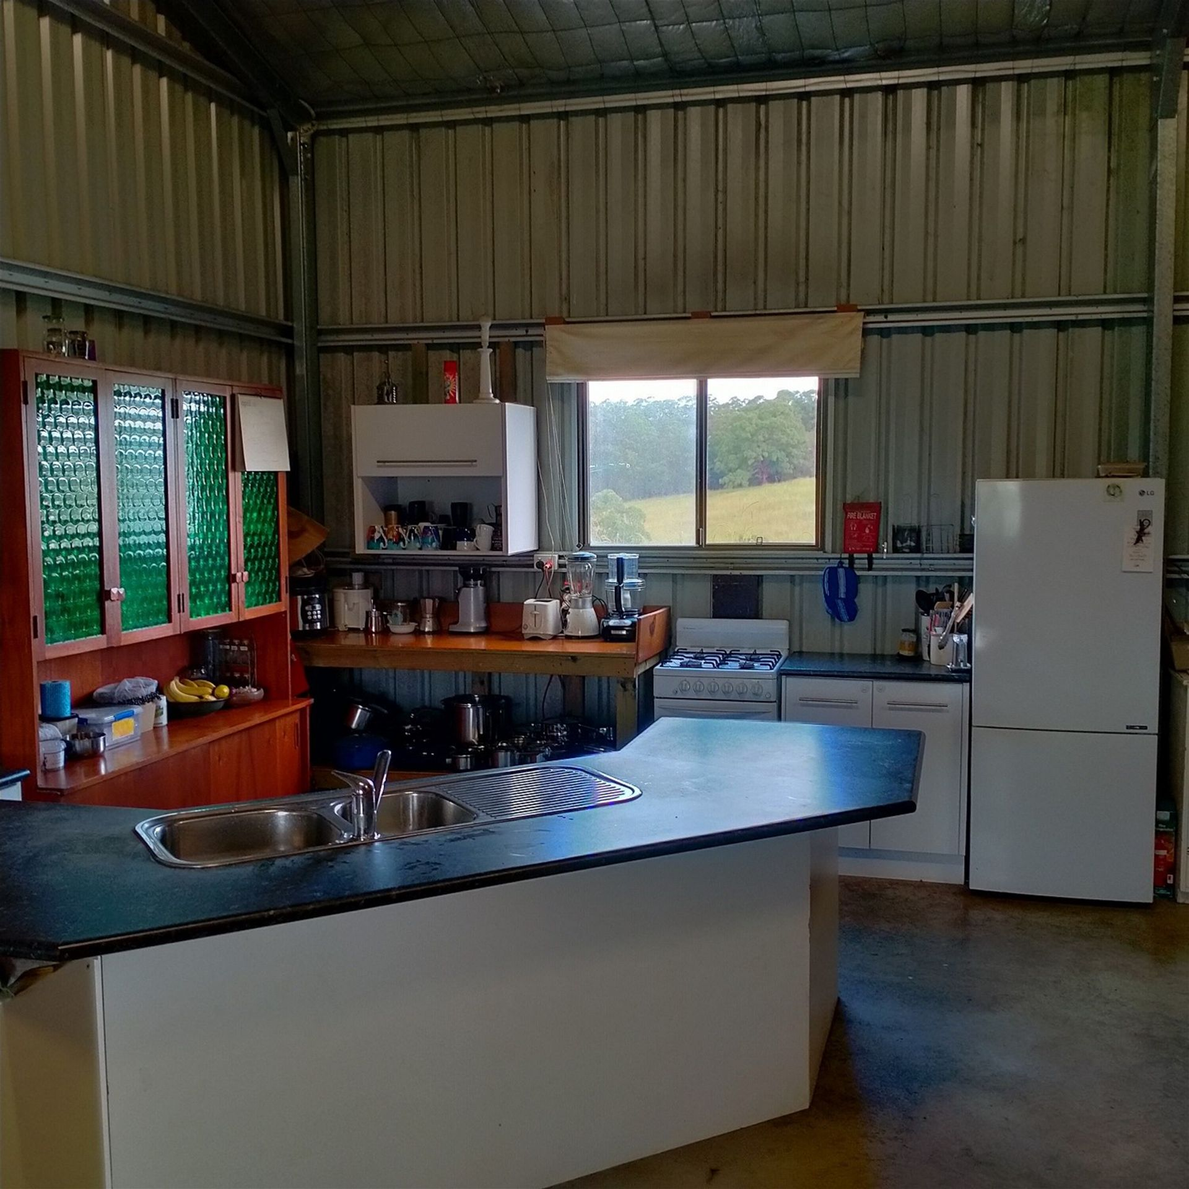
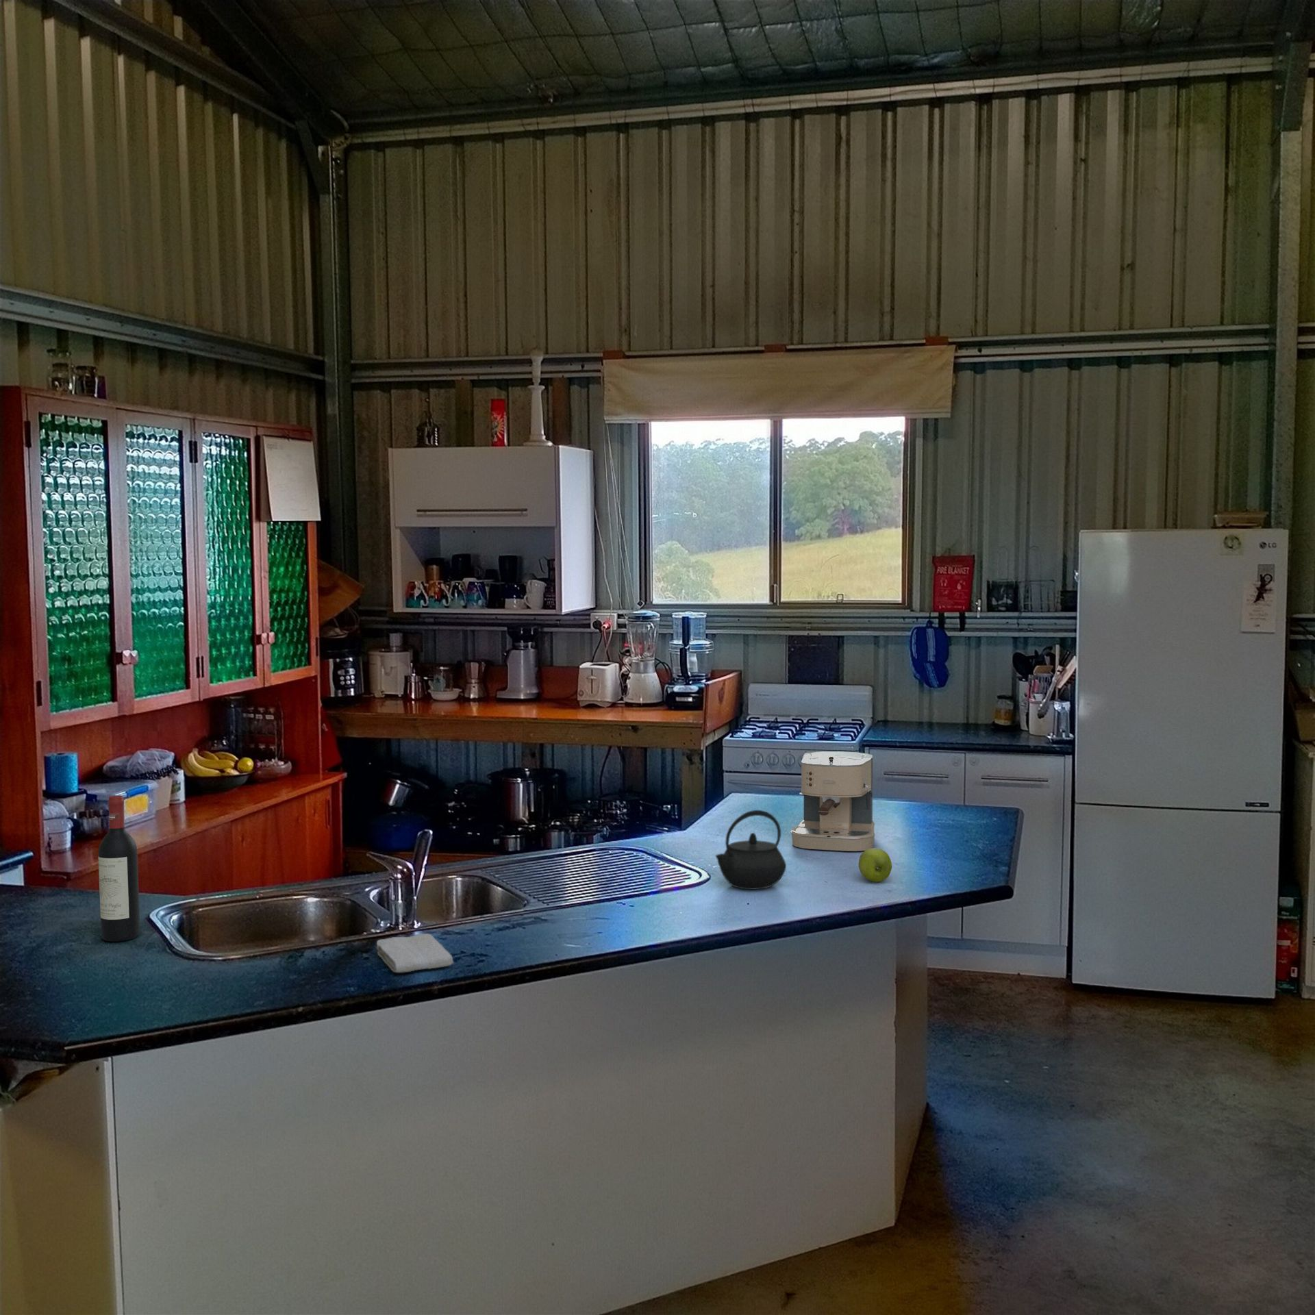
+ coffee maker (833, 798)
+ wine bottle (118, 866)
+ washcloth (413, 951)
+ apple (874, 865)
+ kettle (749, 848)
